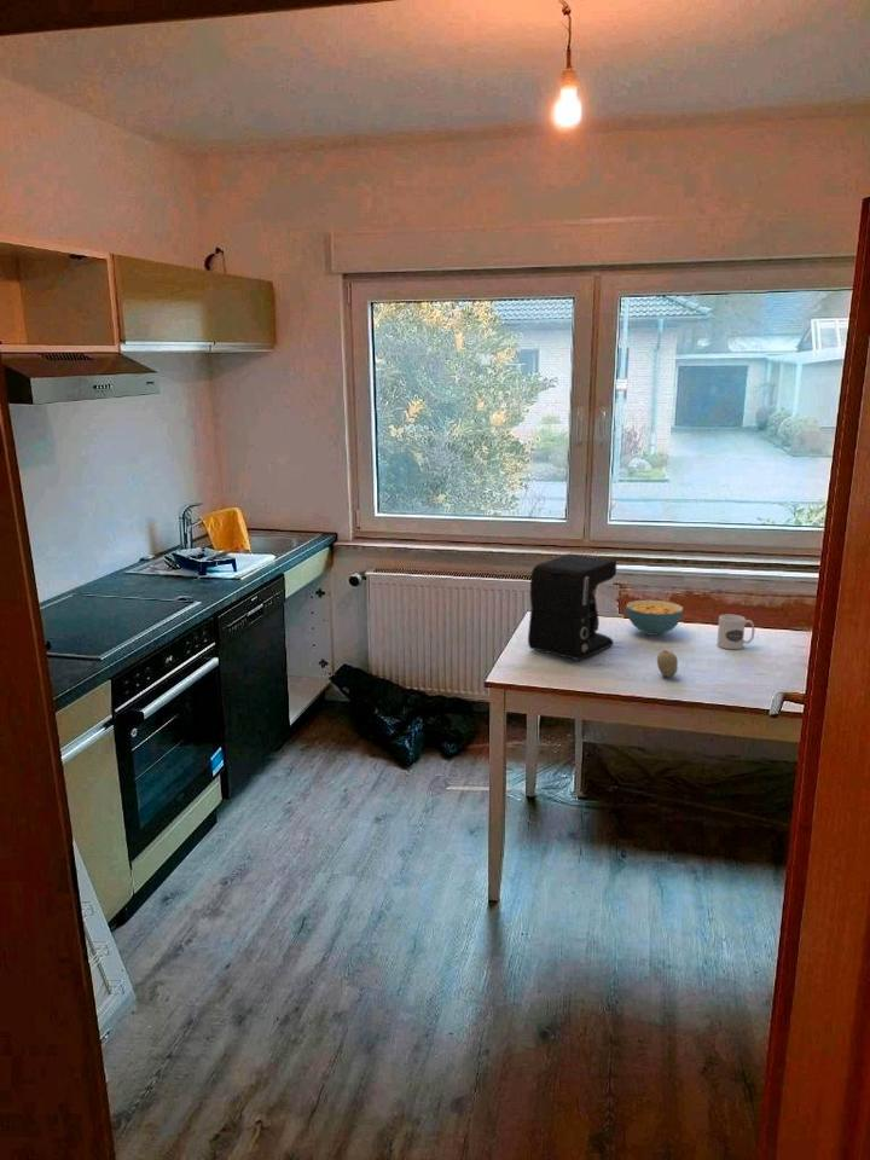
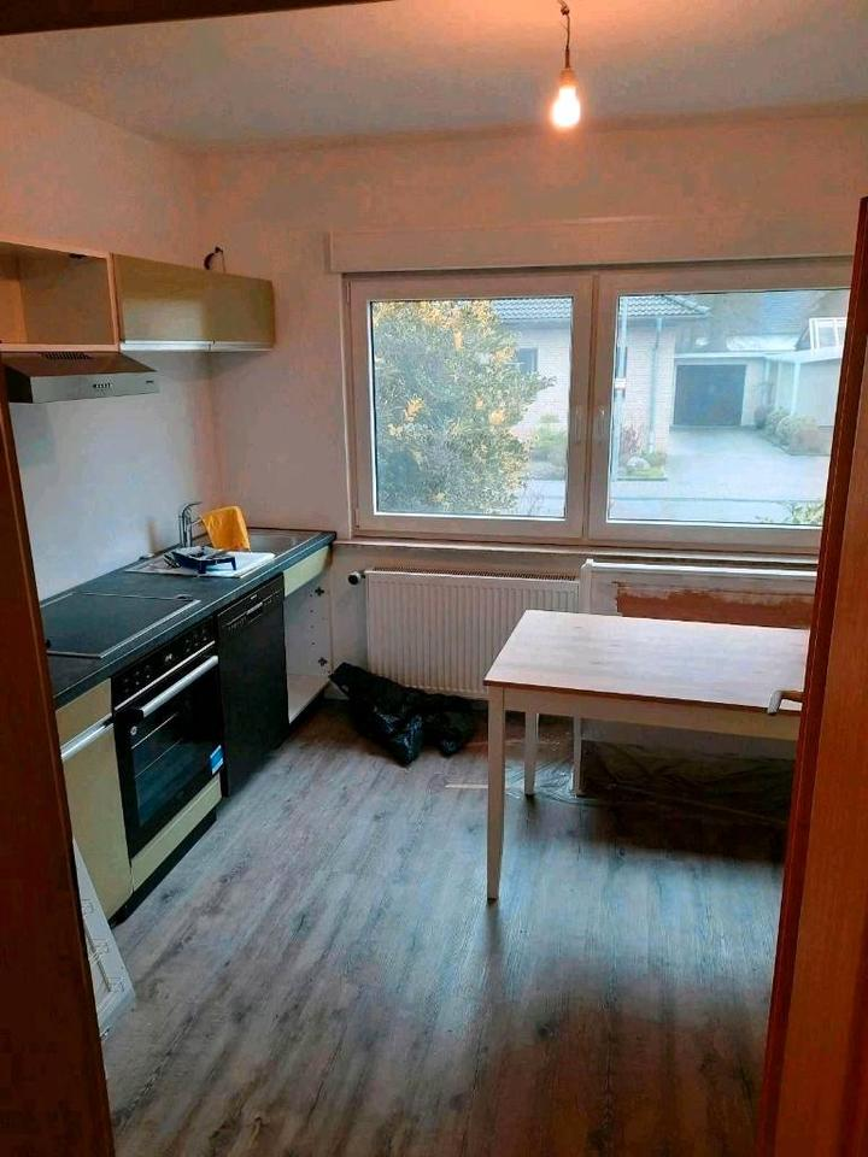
- cereal bowl (654, 619)
- coffee maker (575, 604)
- fruit (667, 663)
- mug (736, 631)
